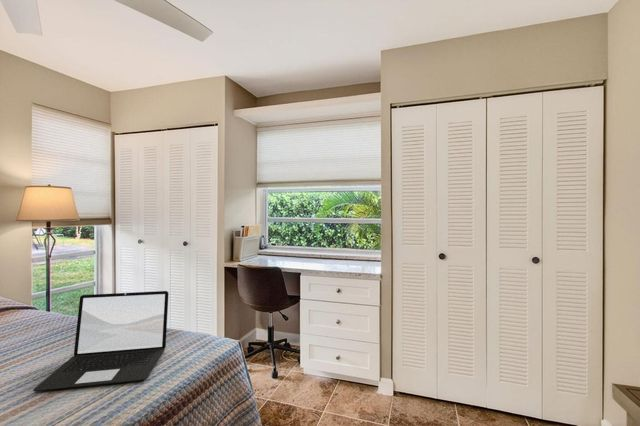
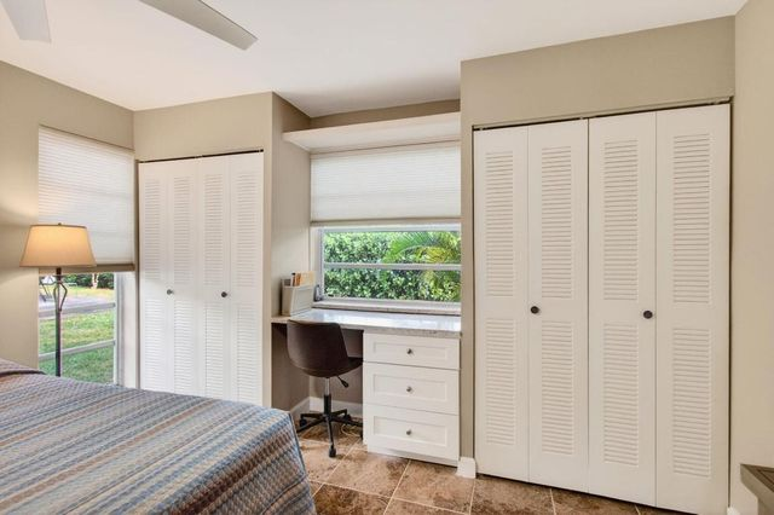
- laptop (110, 334)
